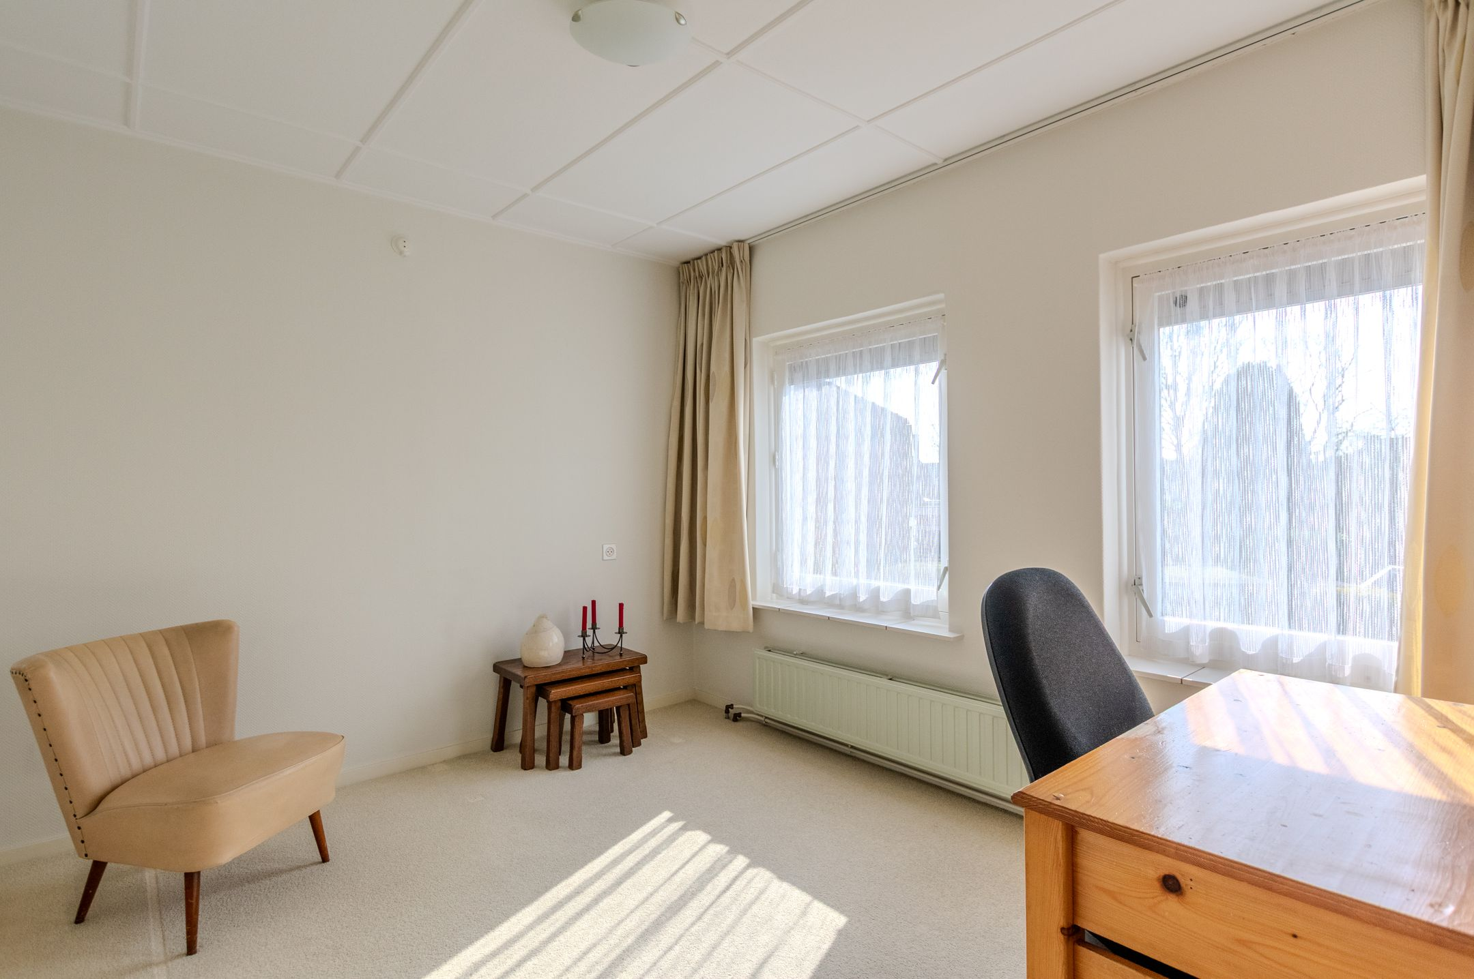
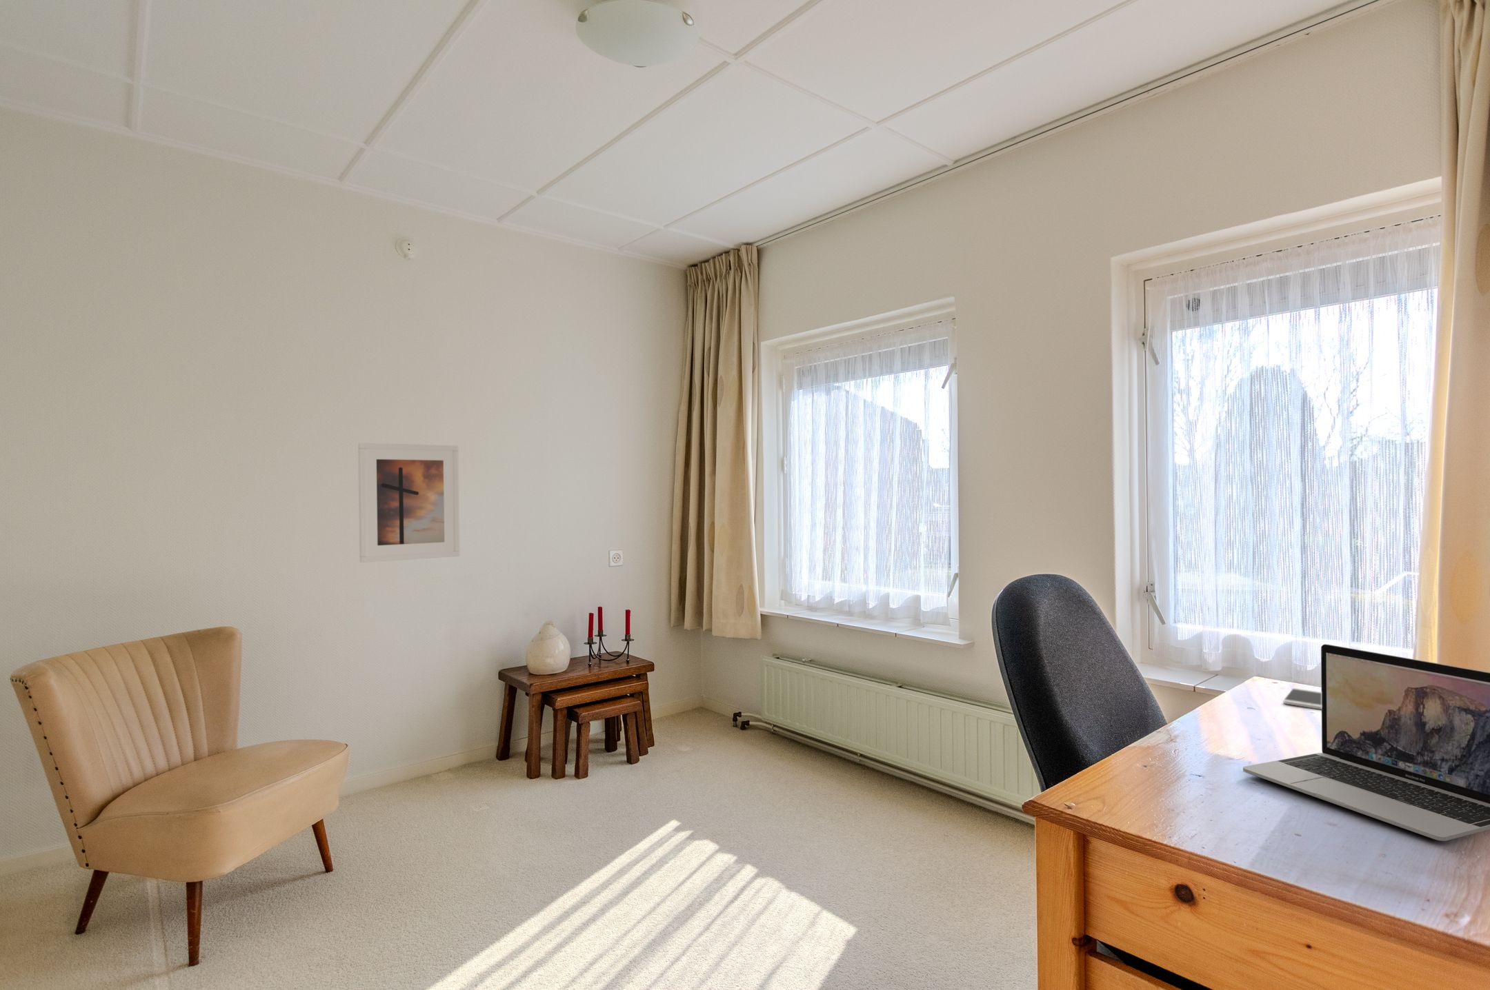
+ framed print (410, 502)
+ laptop (1374, 730)
+ smartphone (1309, 698)
